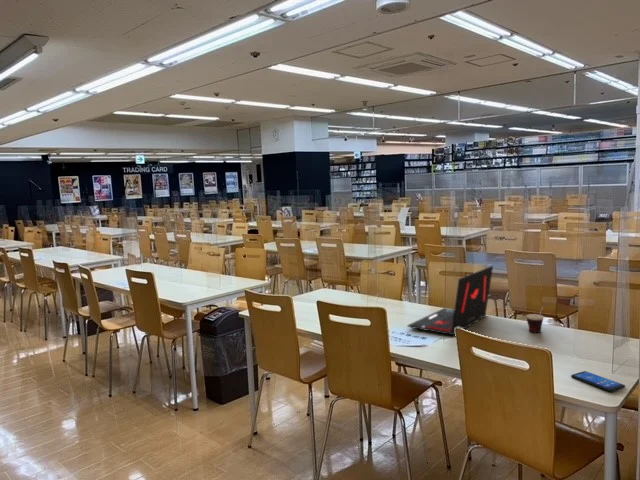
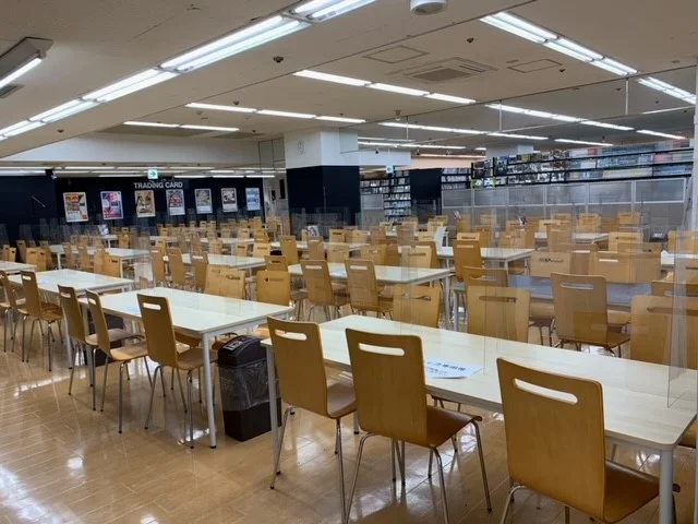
- smartphone (597, 380)
- cup (539, 317)
- laptop (456, 296)
